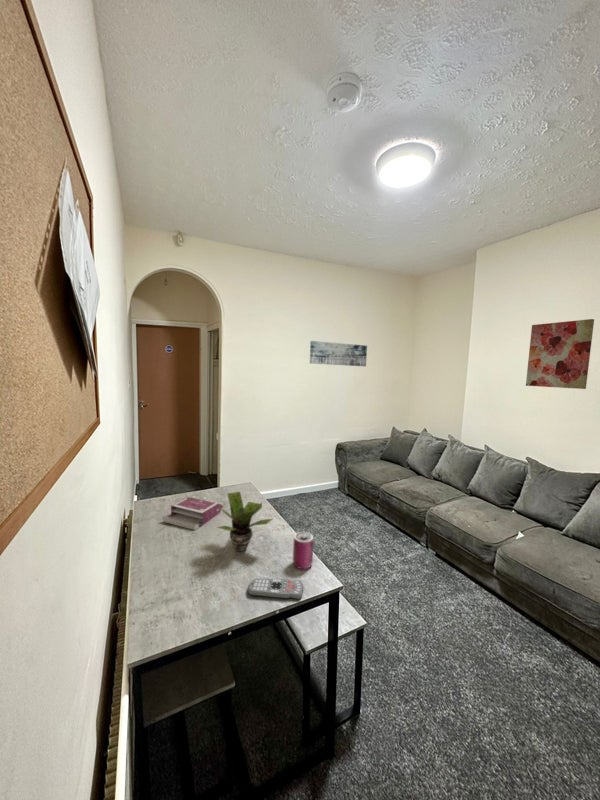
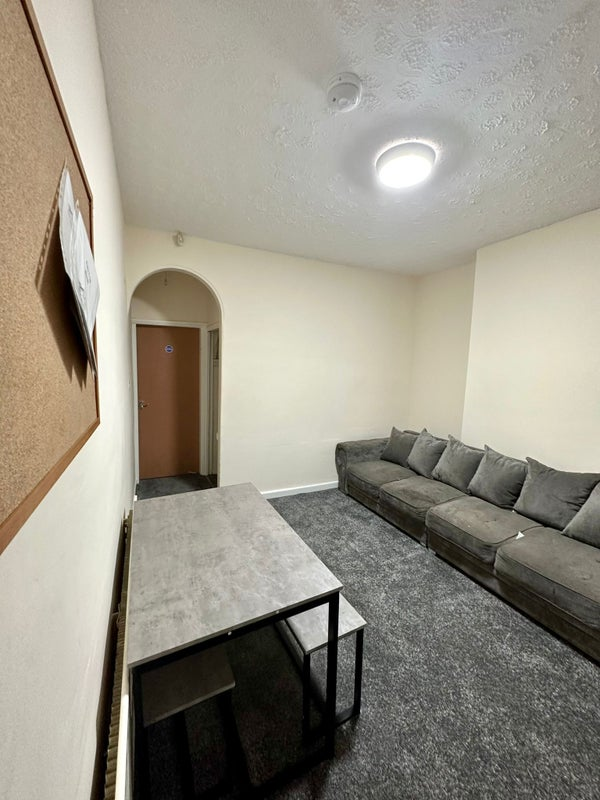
- wall art (339, 354)
- book (194, 510)
- potted plant (240, 524)
- remote control (275, 587)
- wall art (557, 355)
- can (303, 550)
